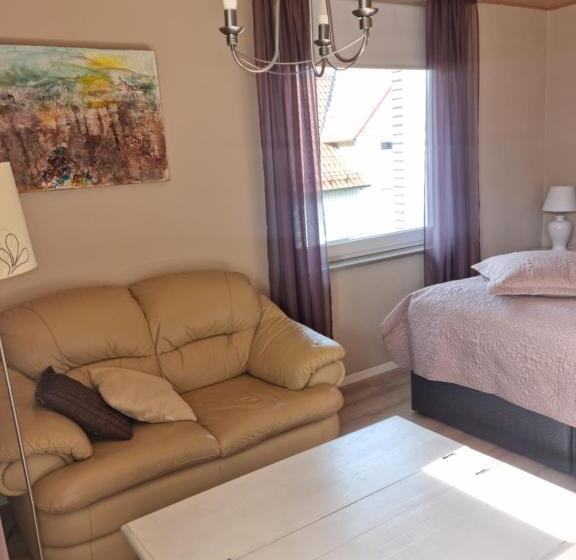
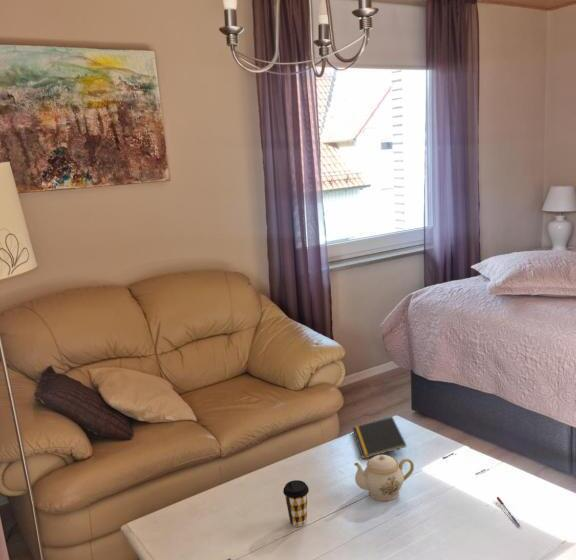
+ teapot (384, 473)
+ coffee cup (297, 503)
+ notepad (378, 436)
+ pen (508, 511)
